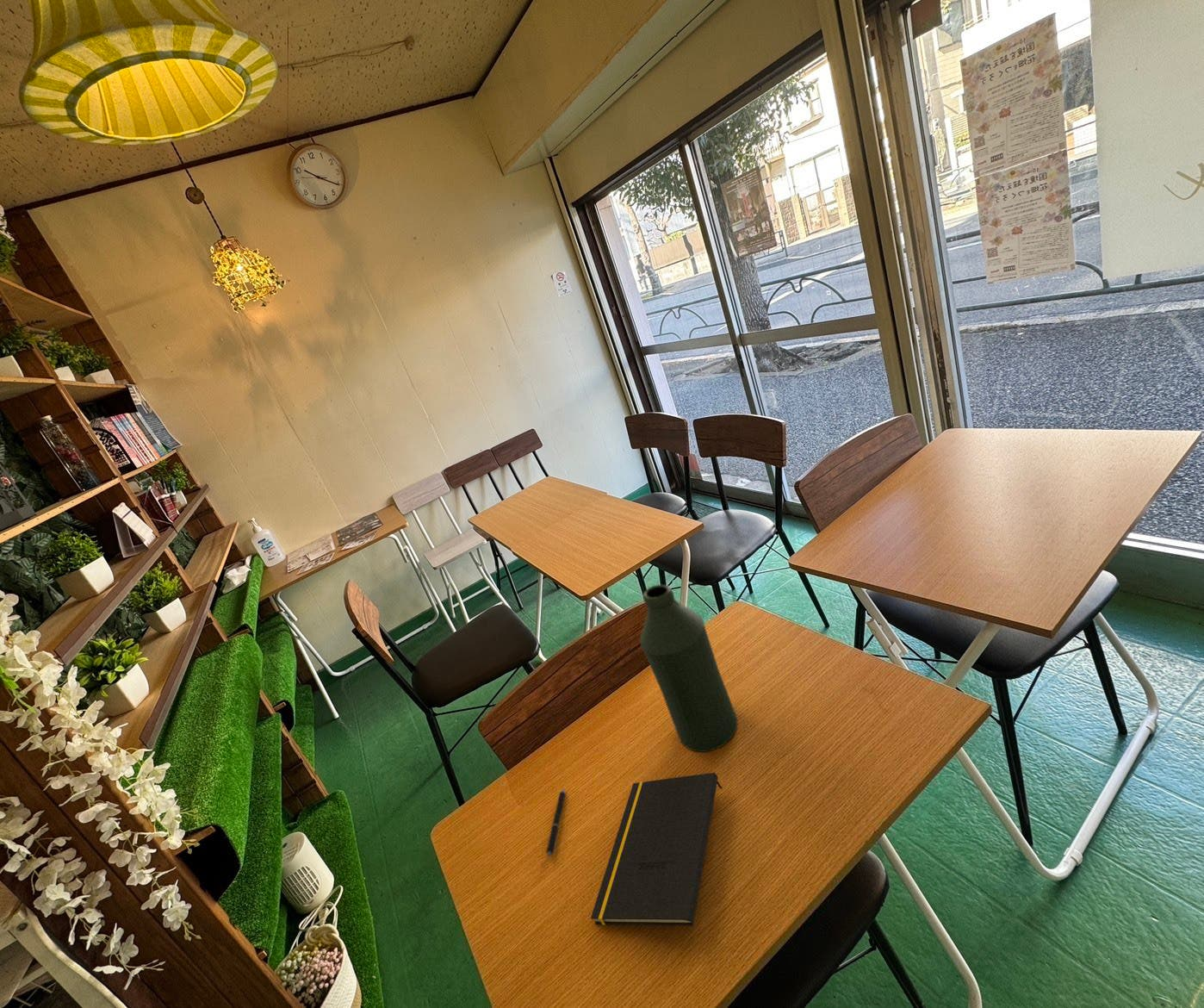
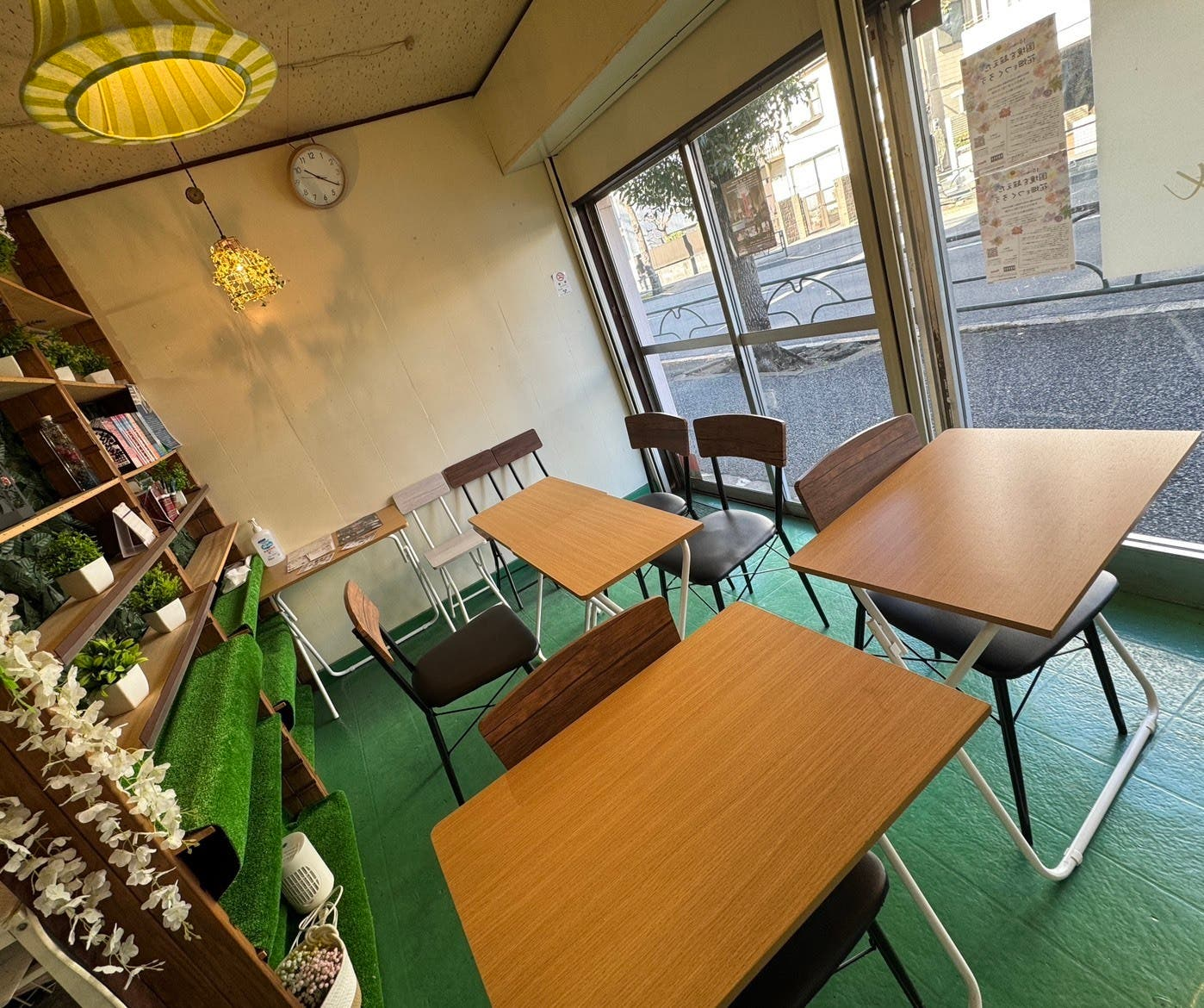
- notepad (658, 843)
- pen (556, 818)
- bottle (683, 662)
